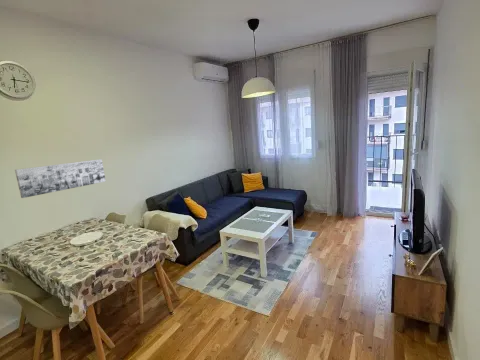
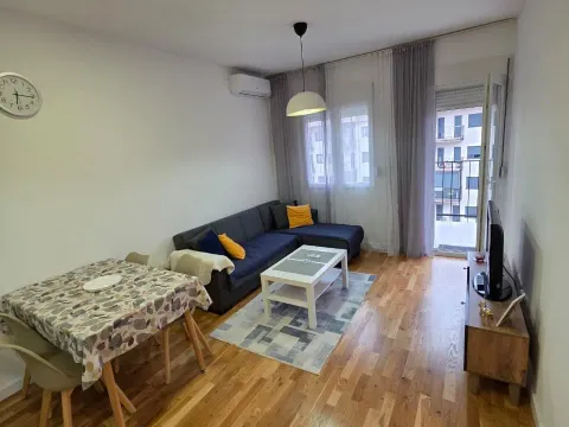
- wall art (66, 176)
